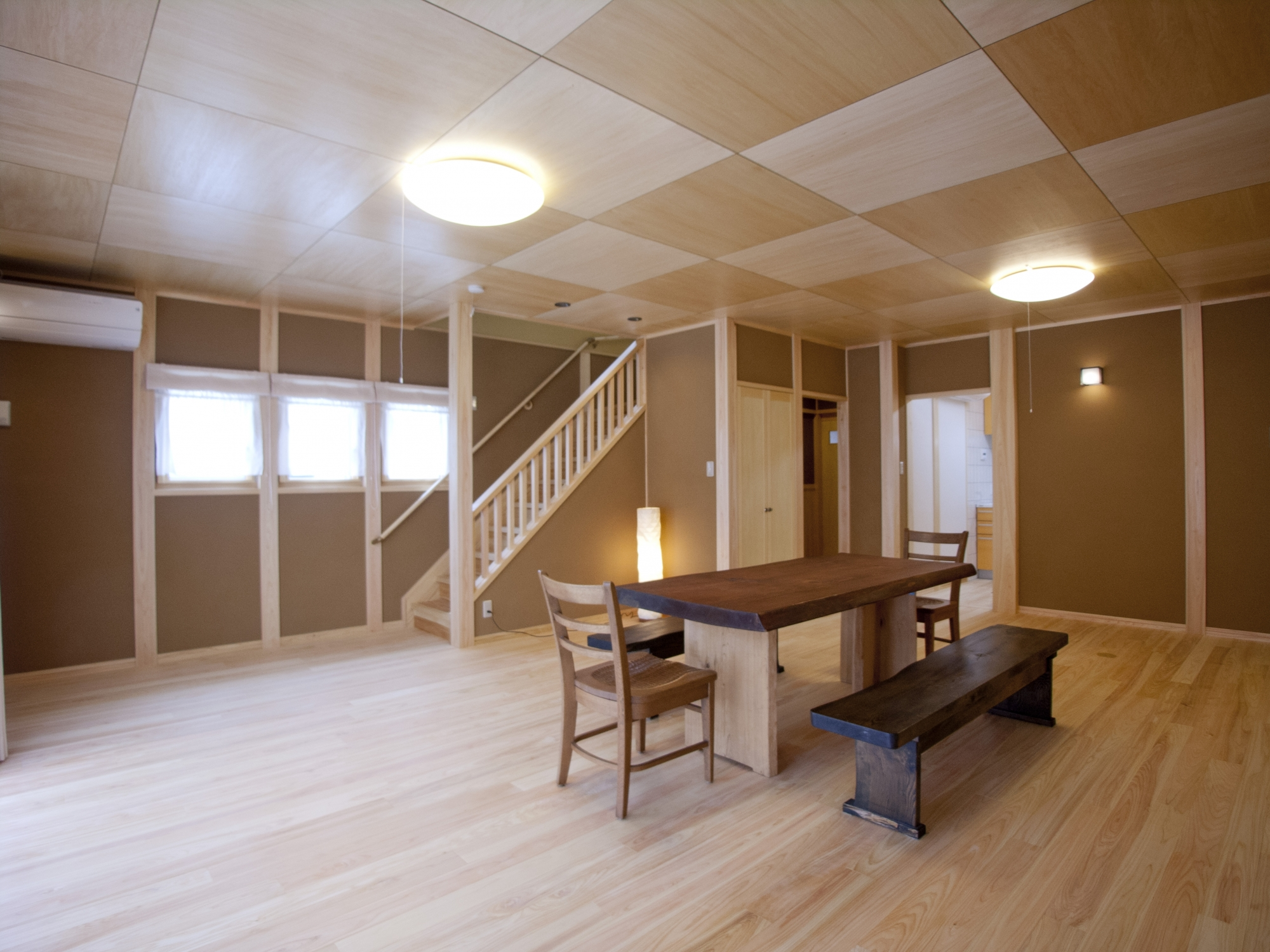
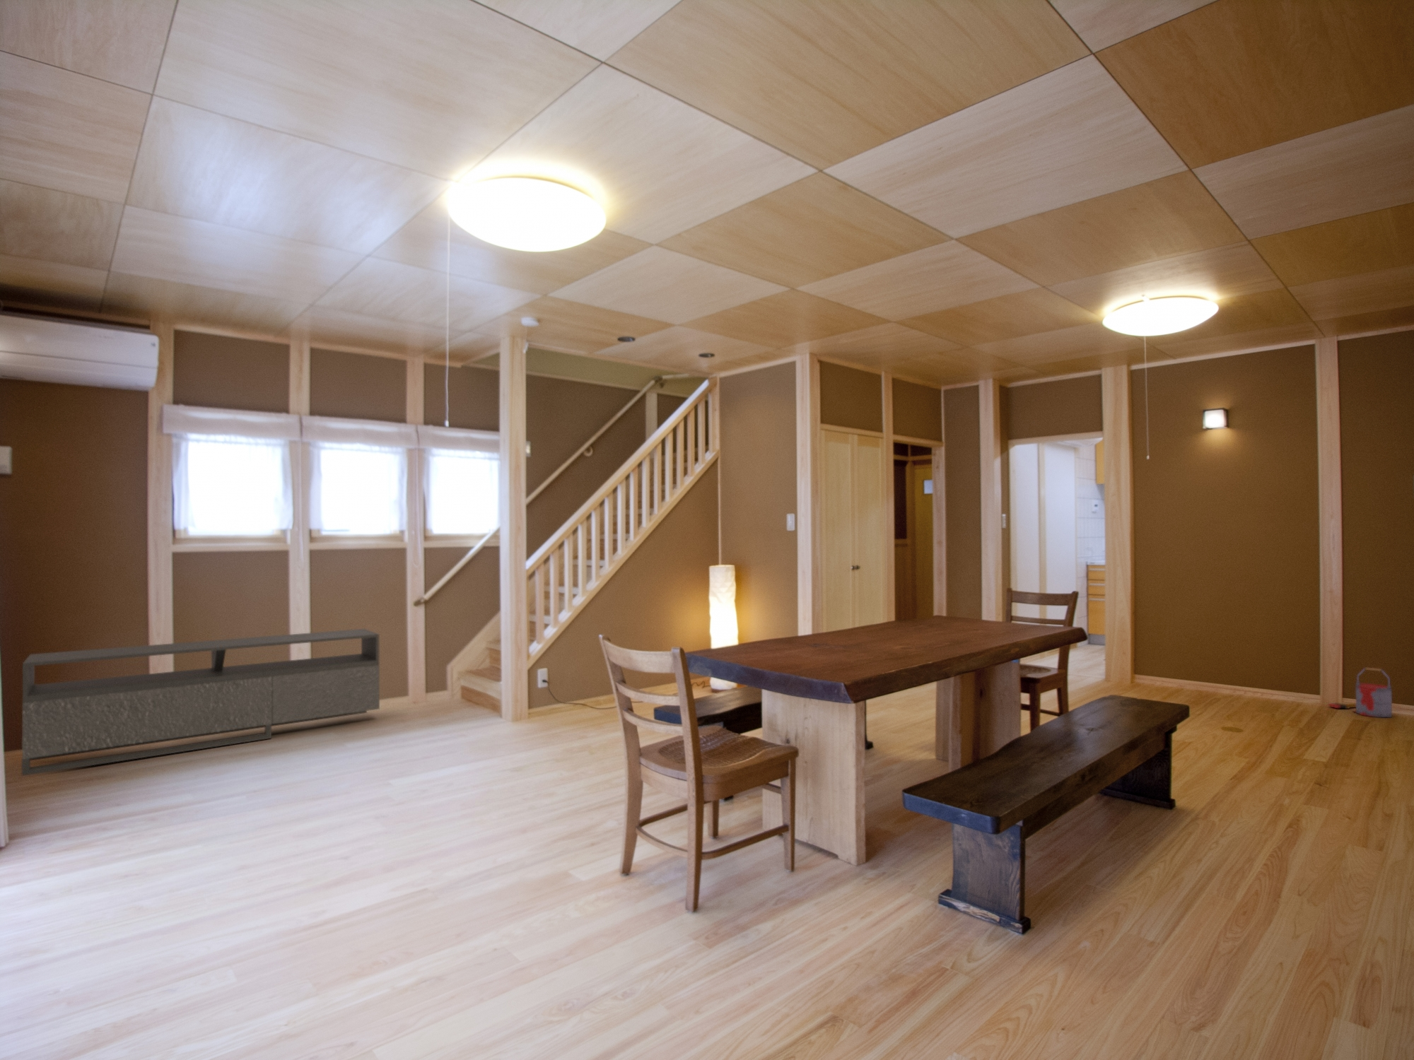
+ media console (219, 690)
+ bucket (1361, 688)
